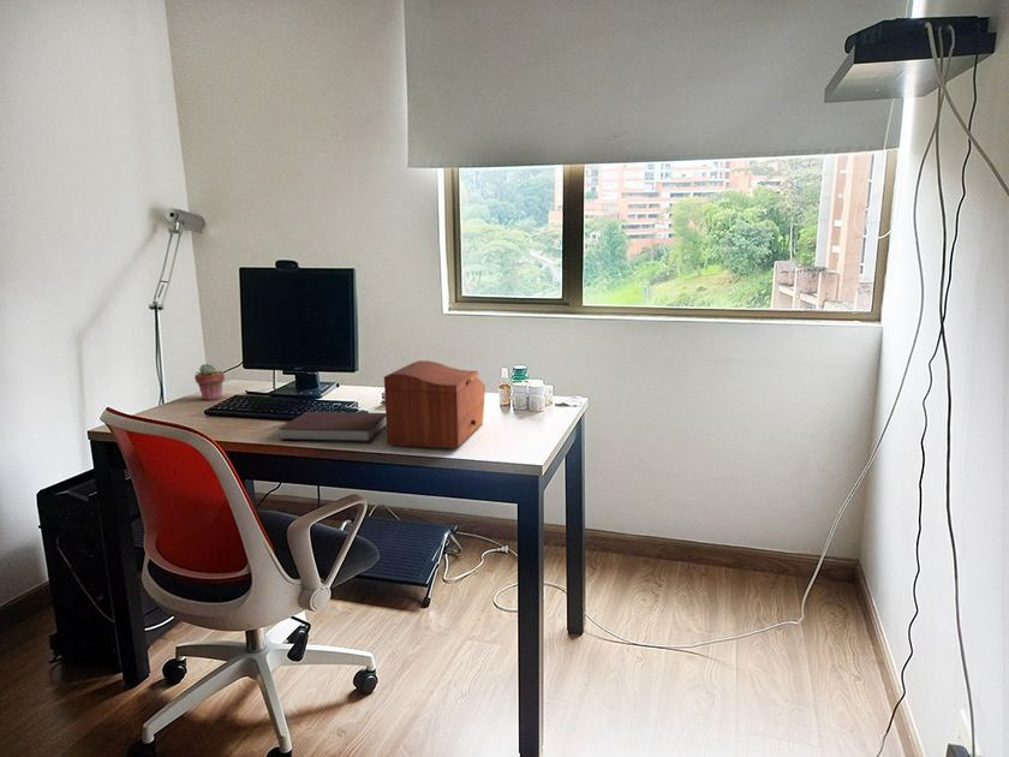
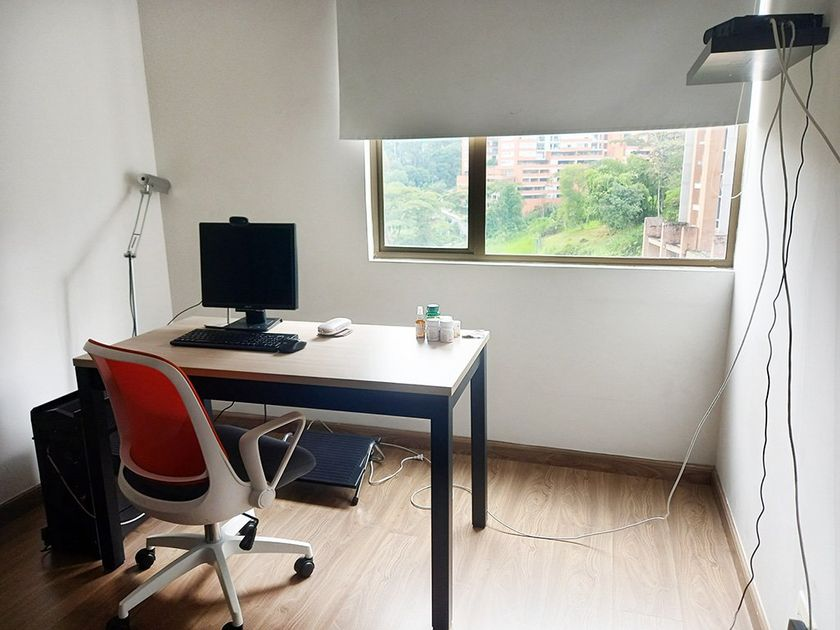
- potted succulent (209, 381)
- notebook (336, 425)
- sewing box (440, 399)
